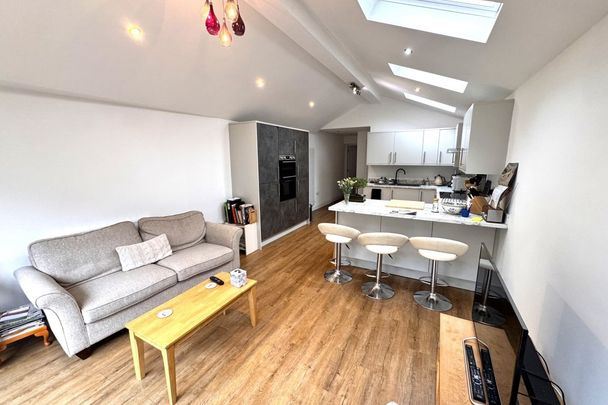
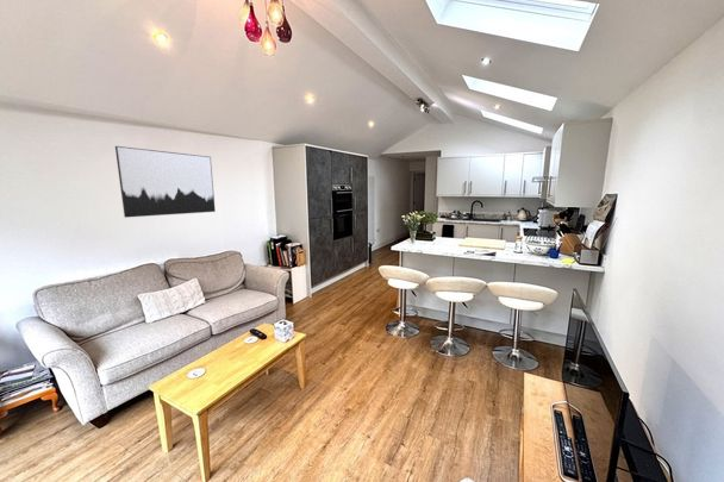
+ wall art (171, 183)
